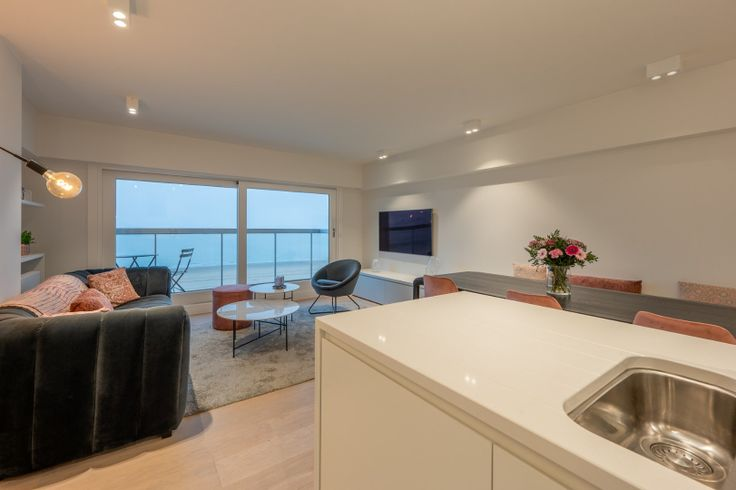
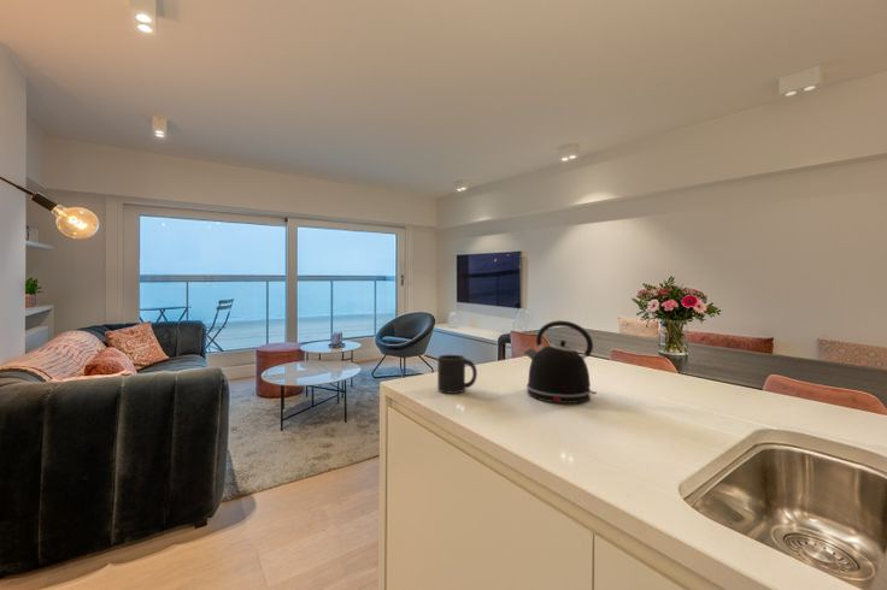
+ kettle (558, 358)
+ mug (457, 373)
